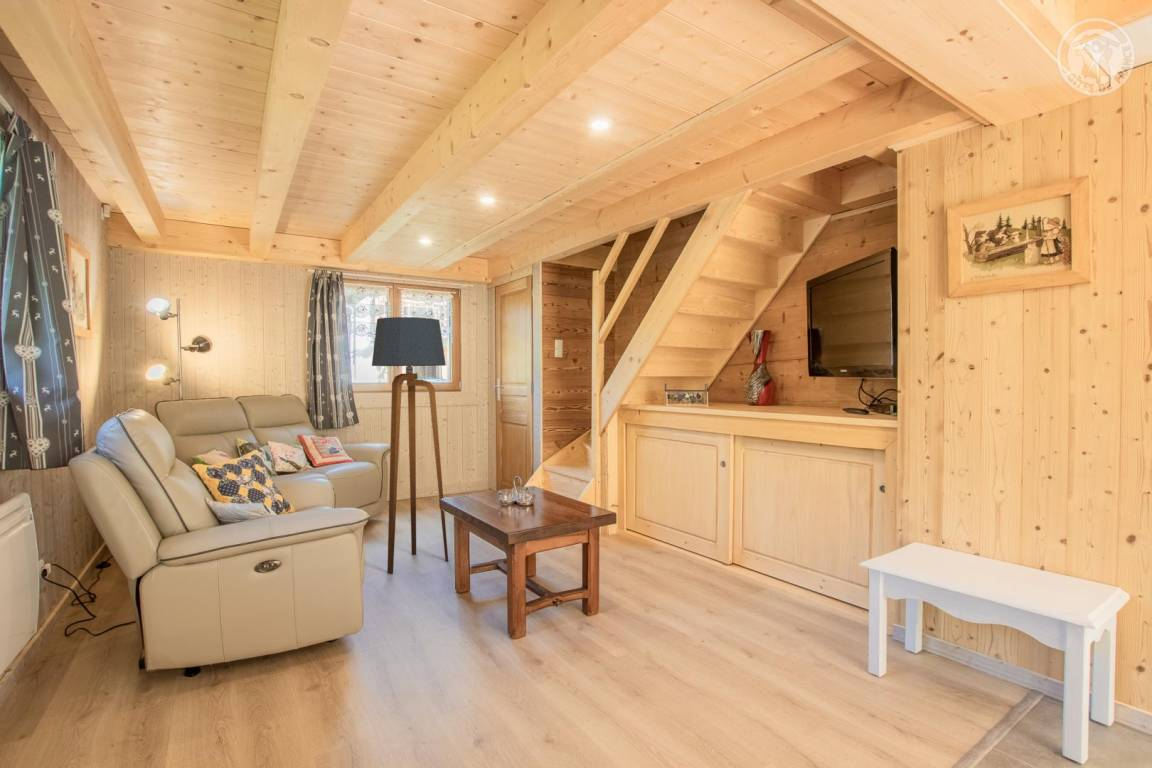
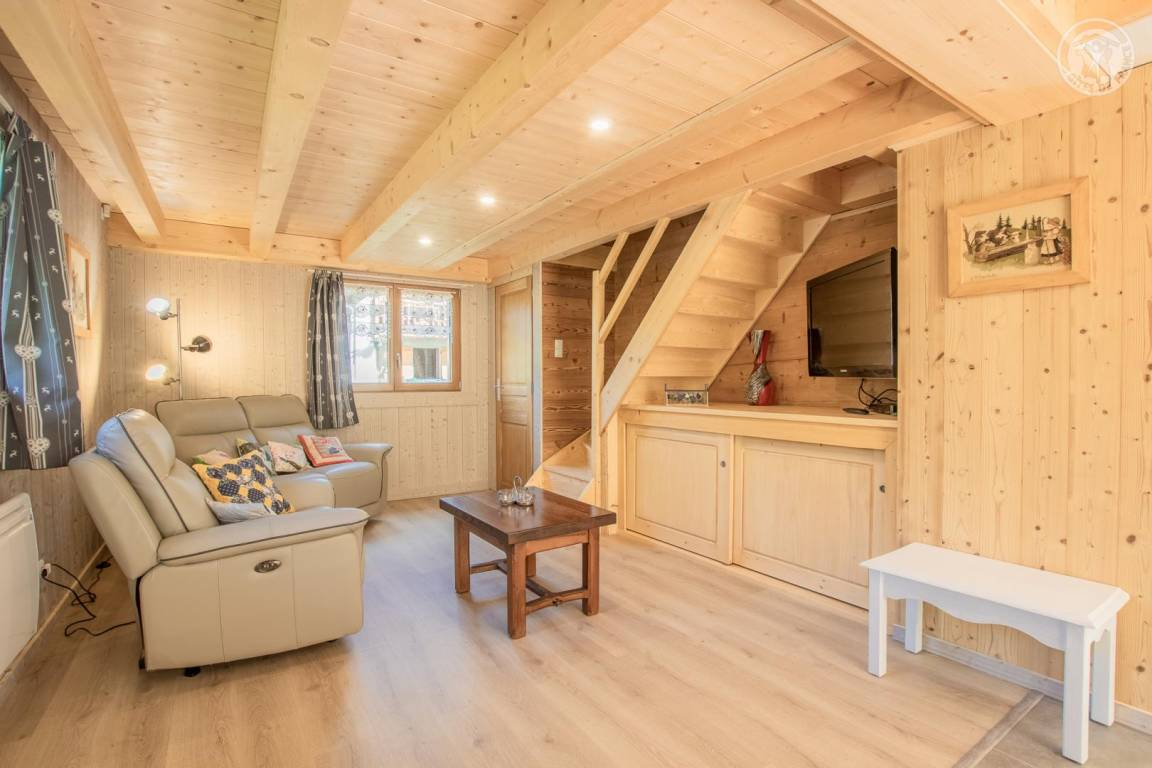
- floor lamp (410, 442)
